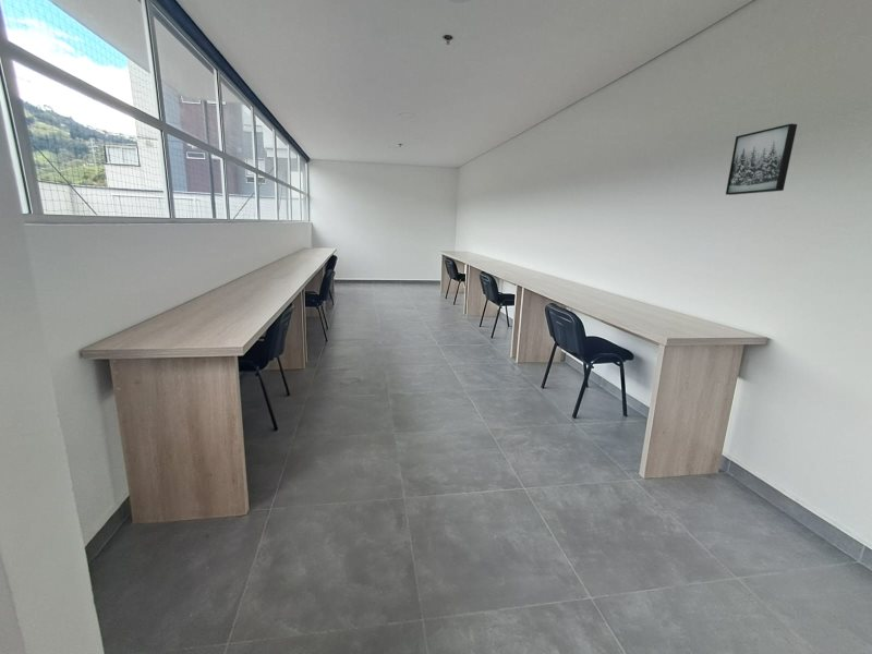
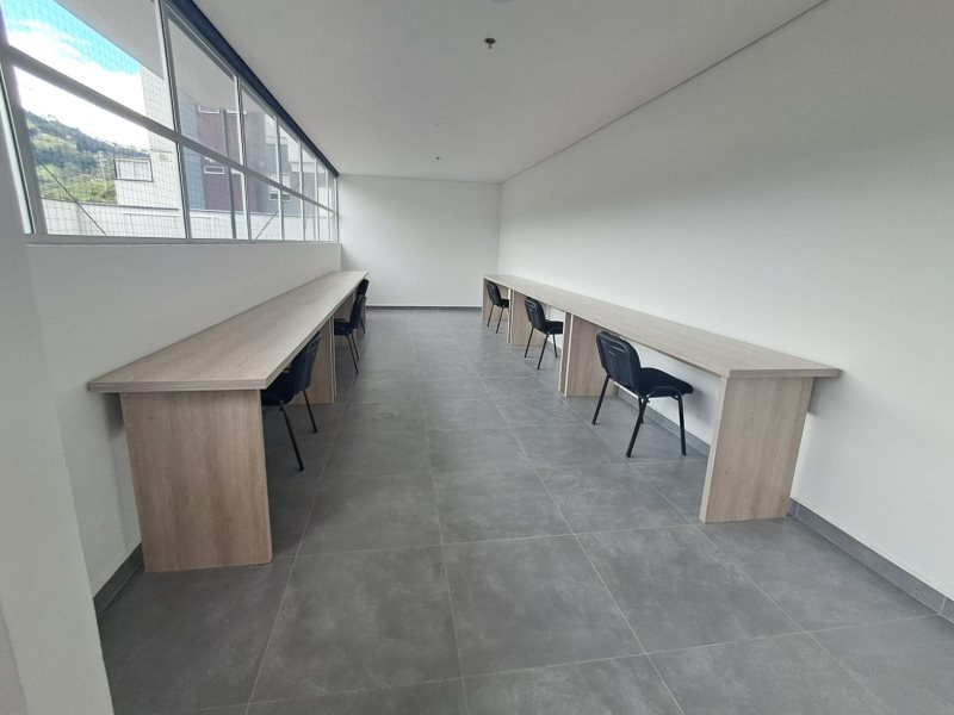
- wall art (758, 161)
